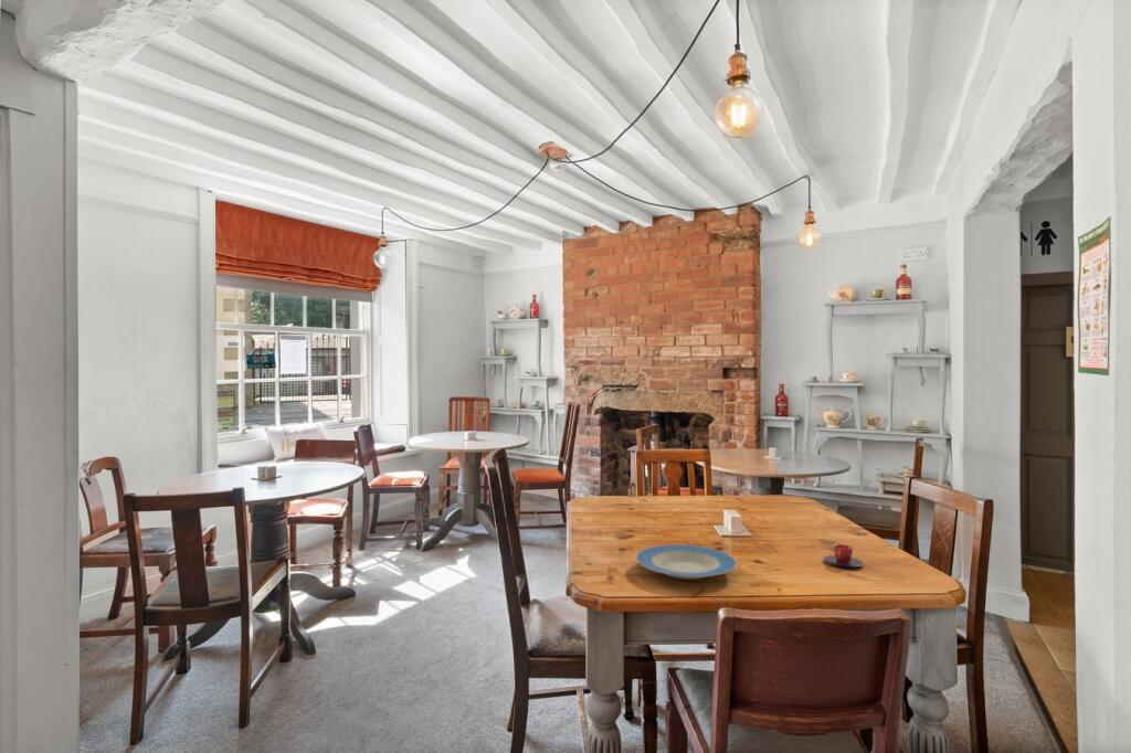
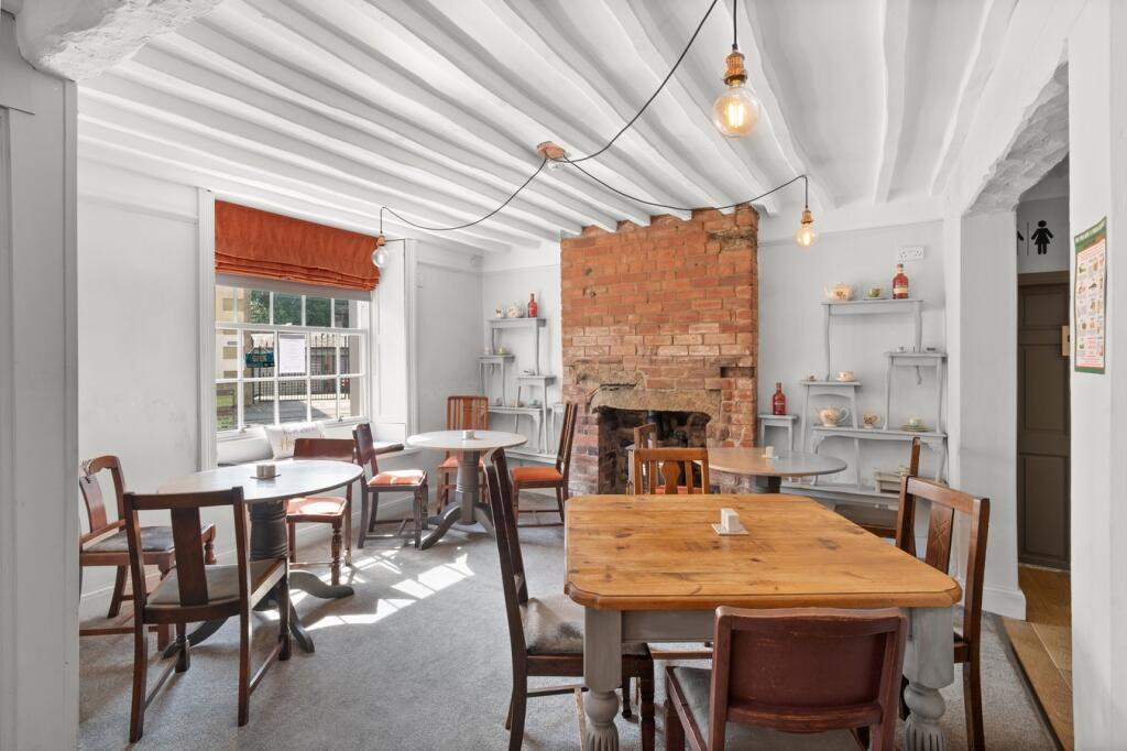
- plate (685, 564)
- teacup (843, 554)
